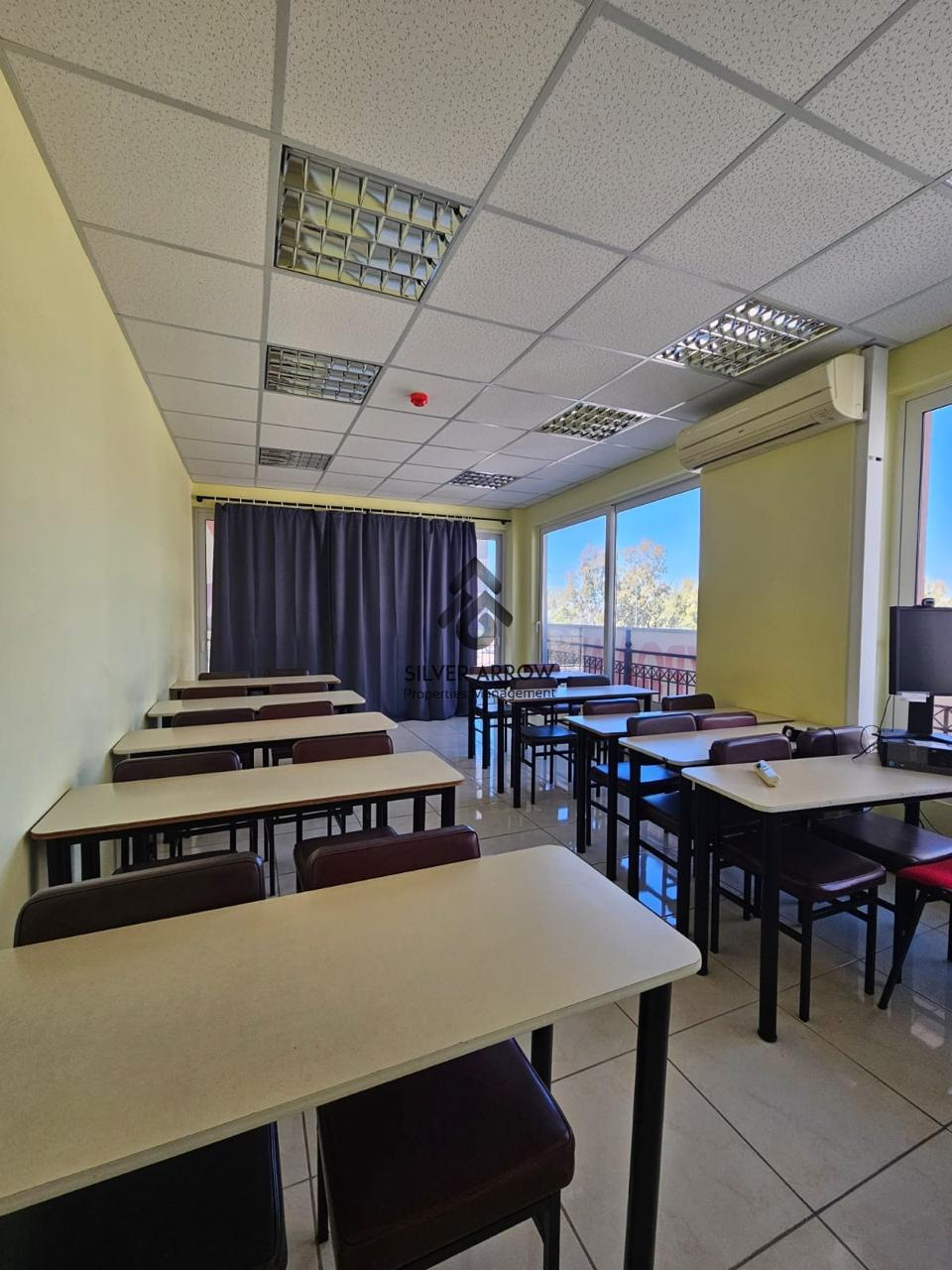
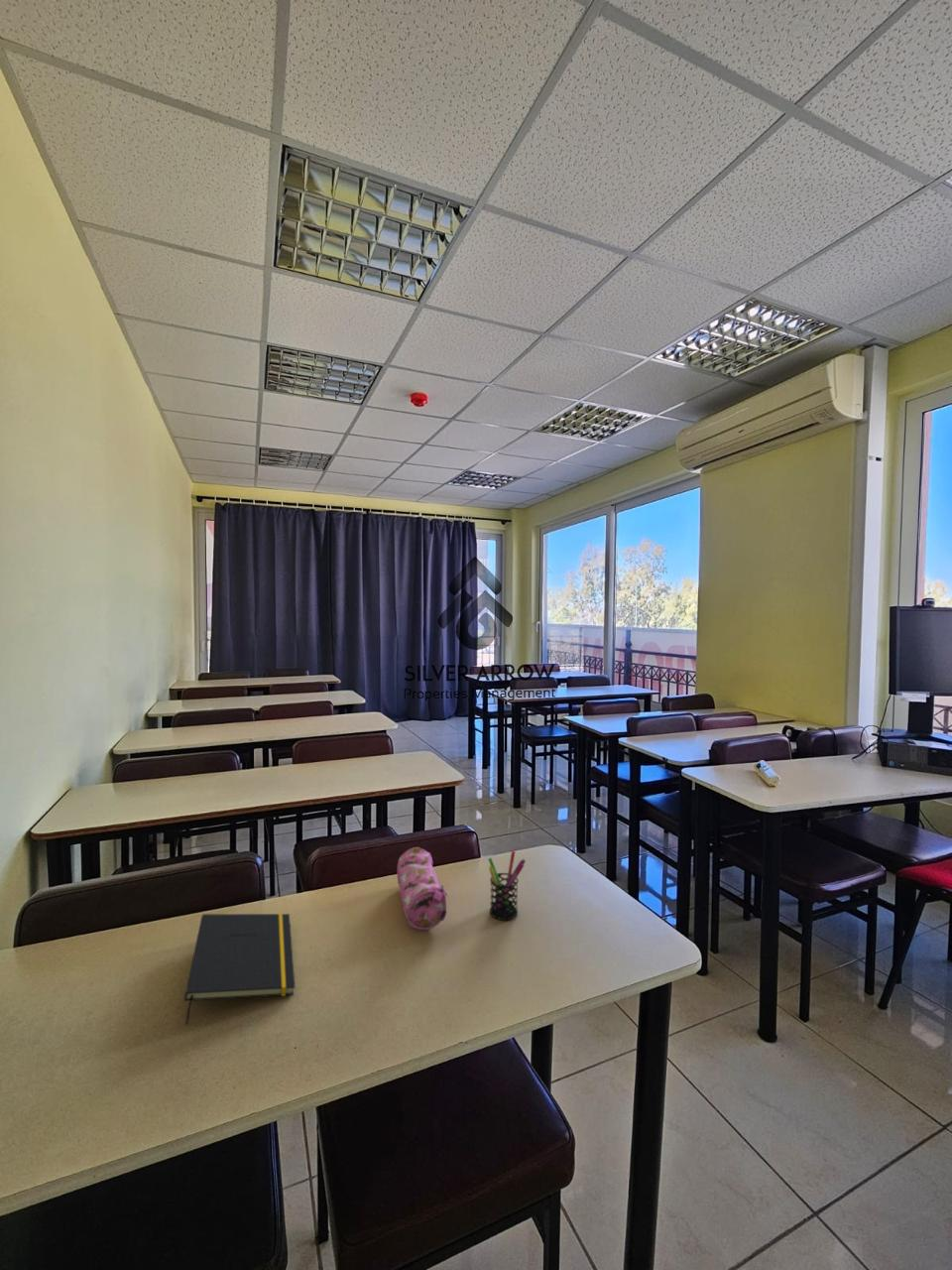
+ pencil case (419, 884)
+ notepad (244, 951)
+ pen holder (501, 881)
